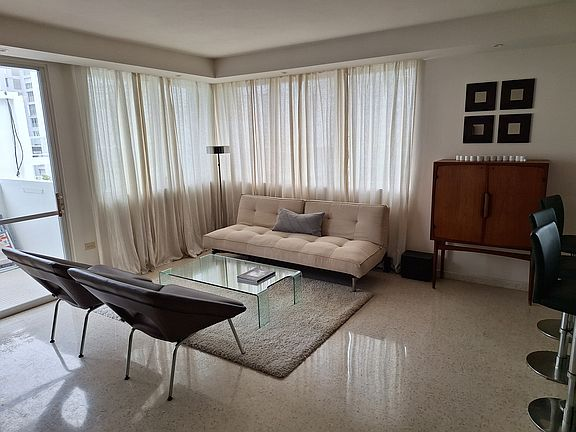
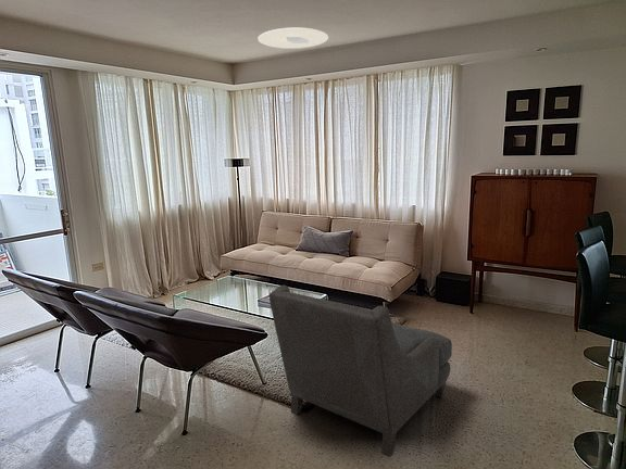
+ ceiling light (292, 35)
+ armchair (363, 344)
